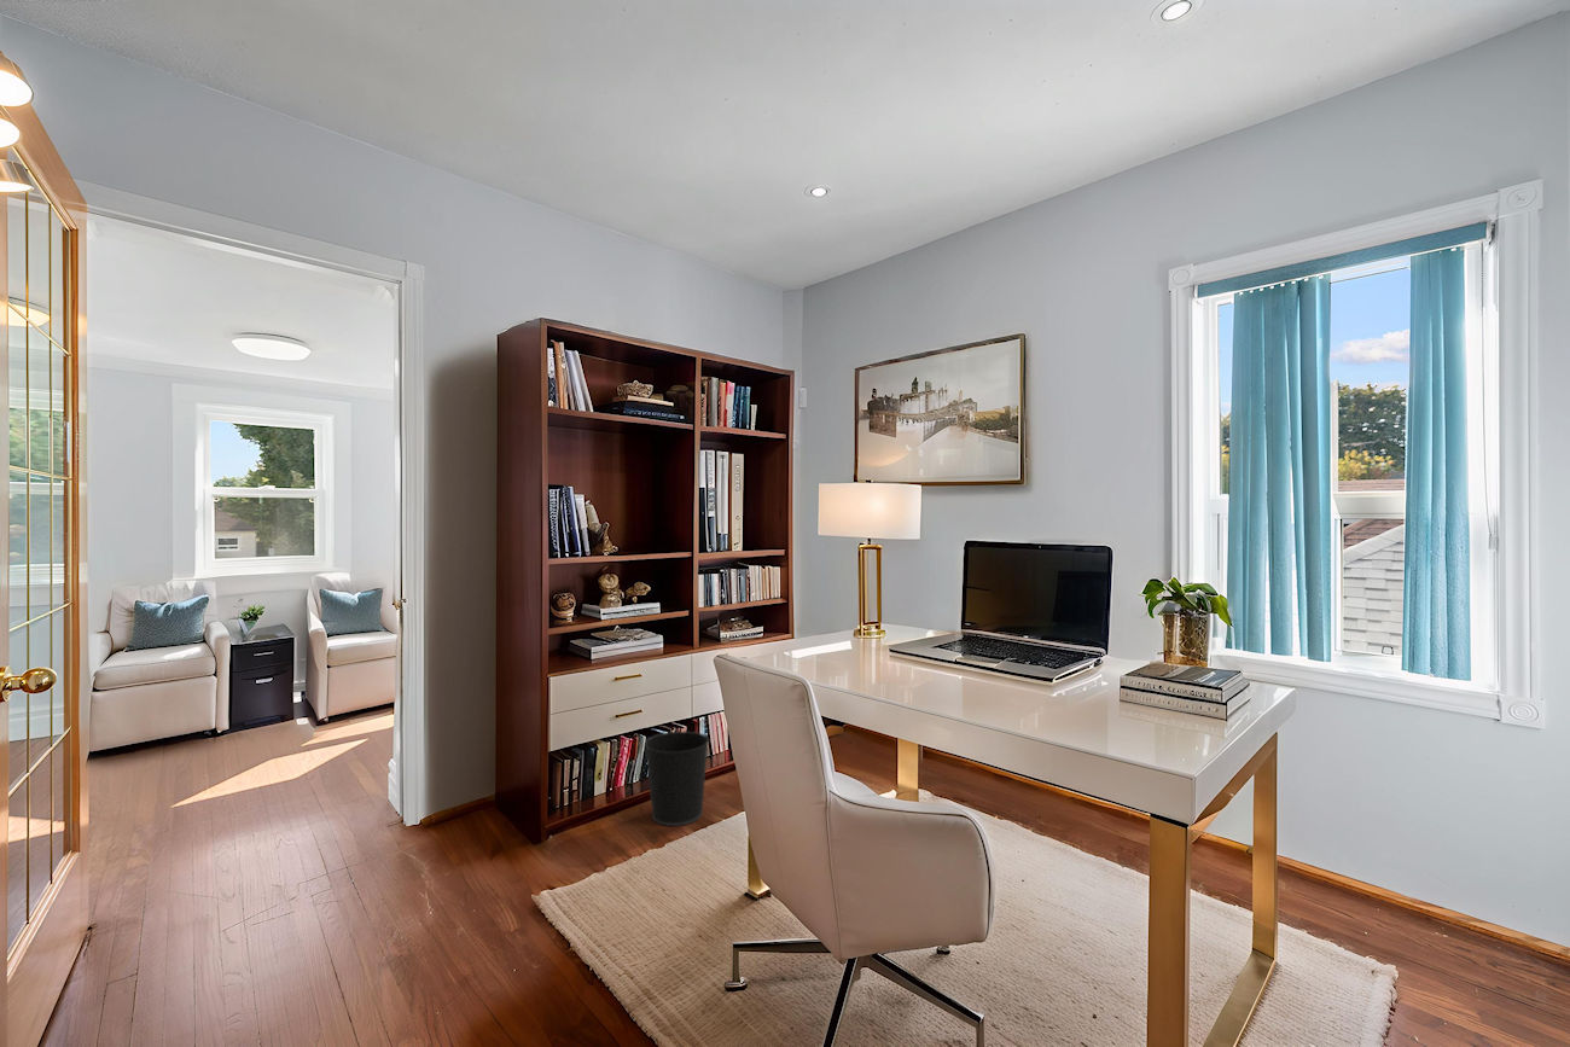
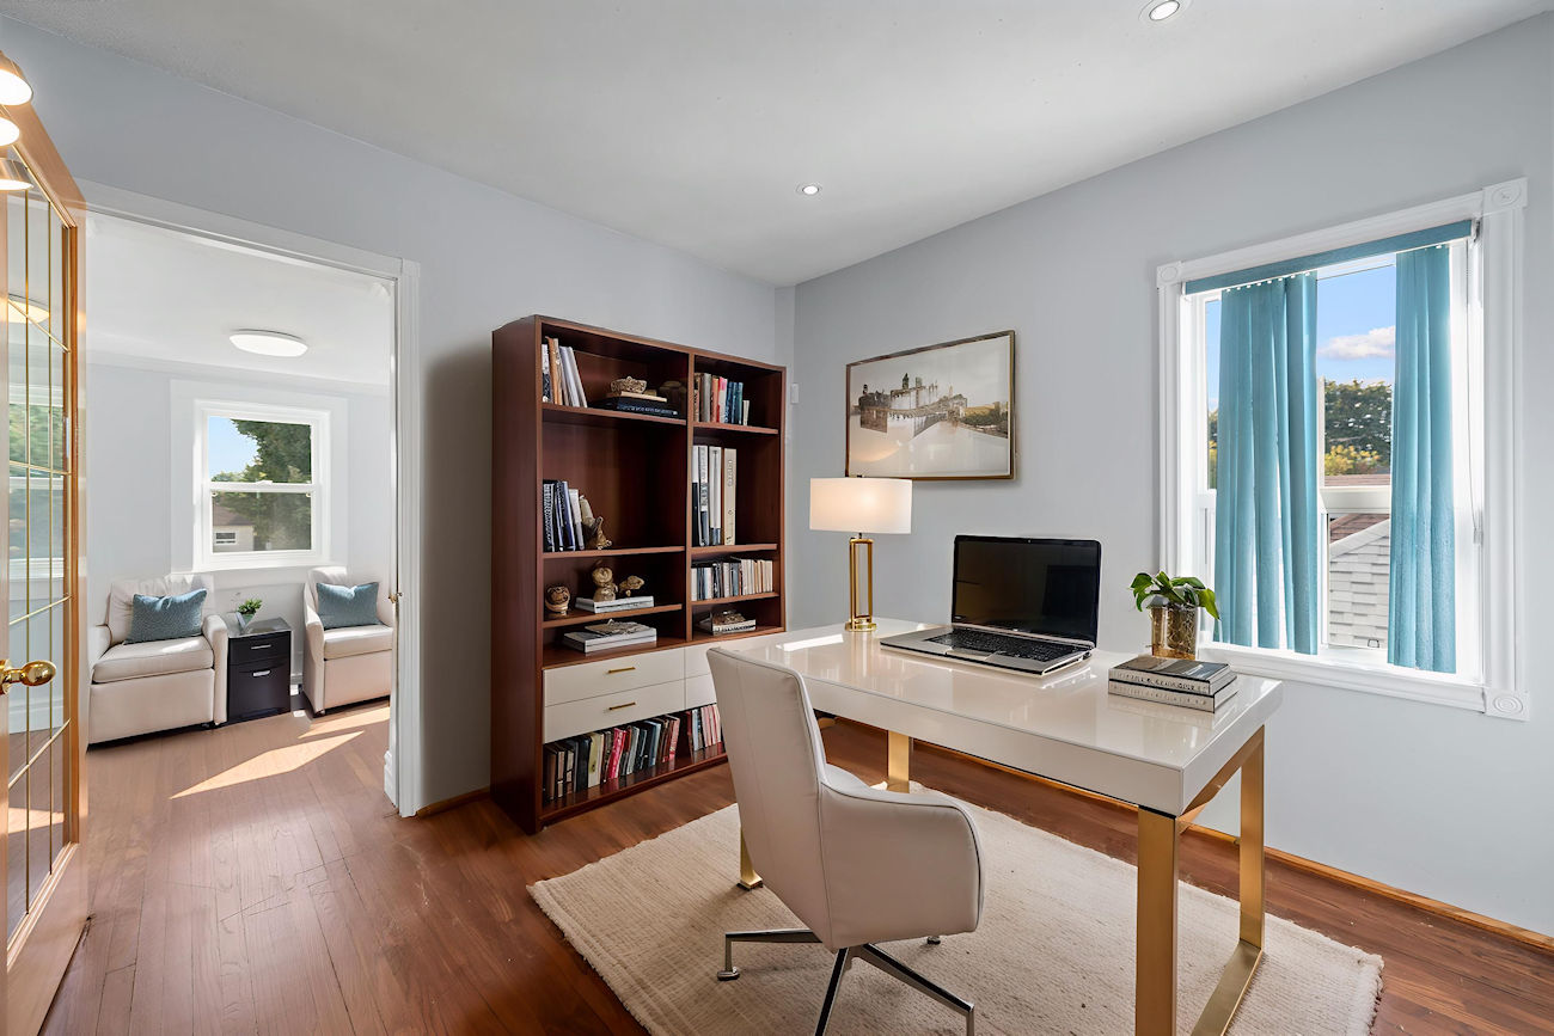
- wastebasket (676, 778)
